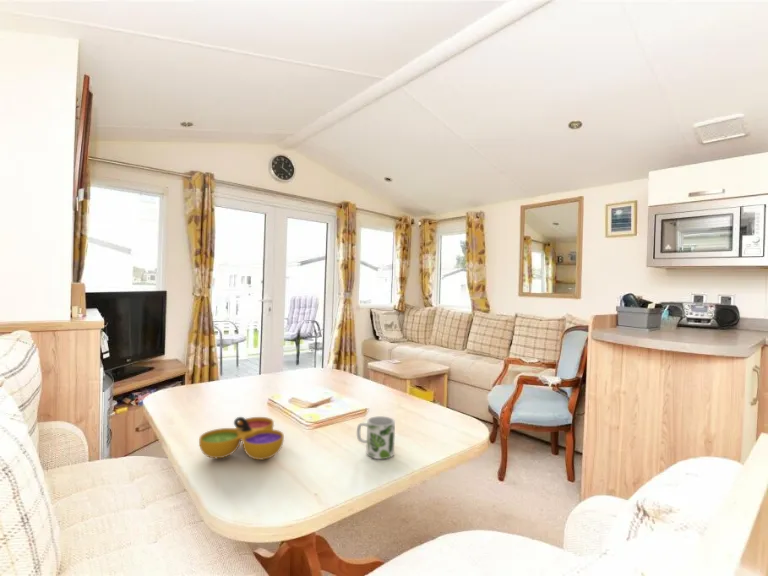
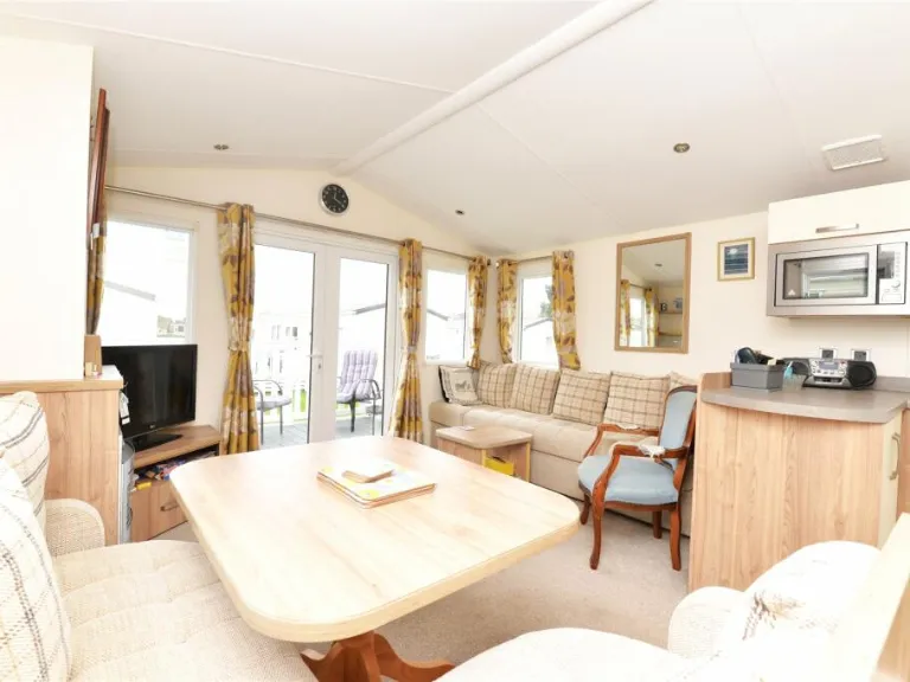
- mug (374, 435)
- decorative bowl (248, 431)
